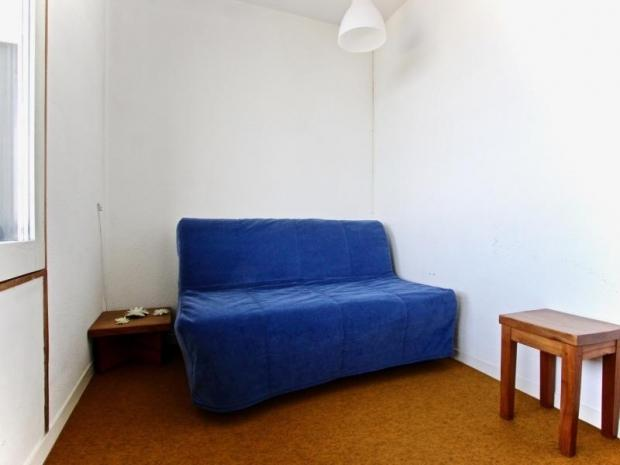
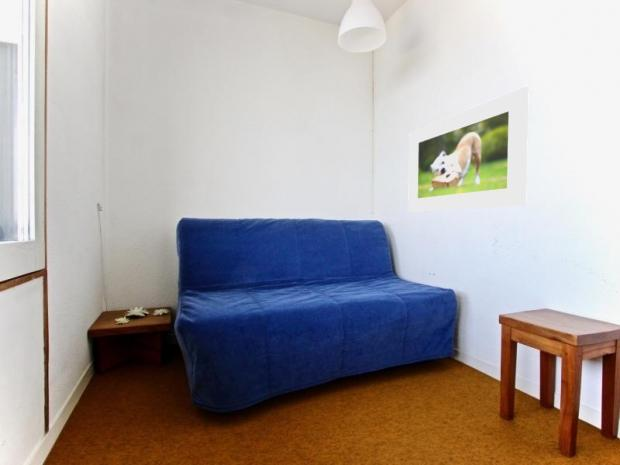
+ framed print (456, 161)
